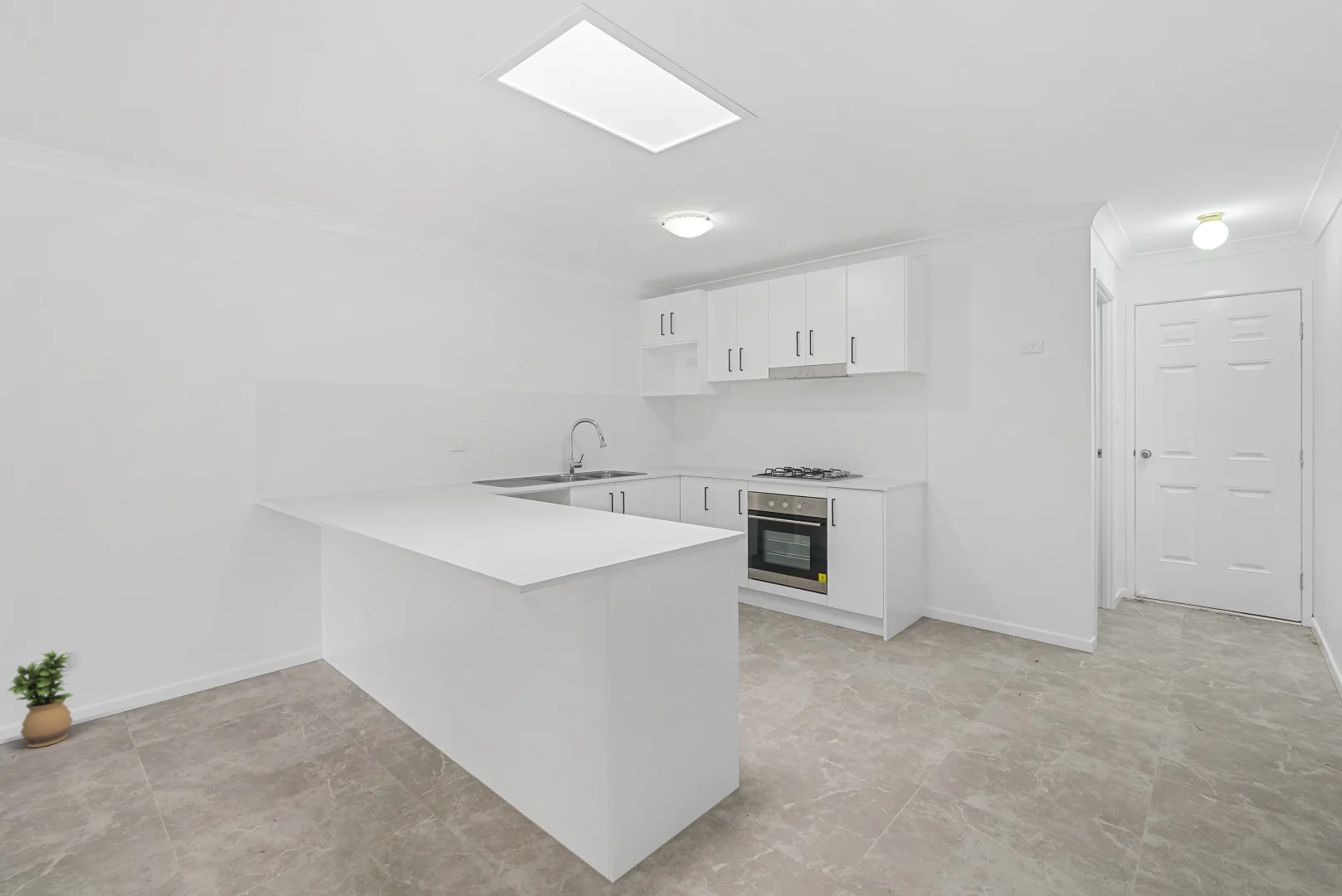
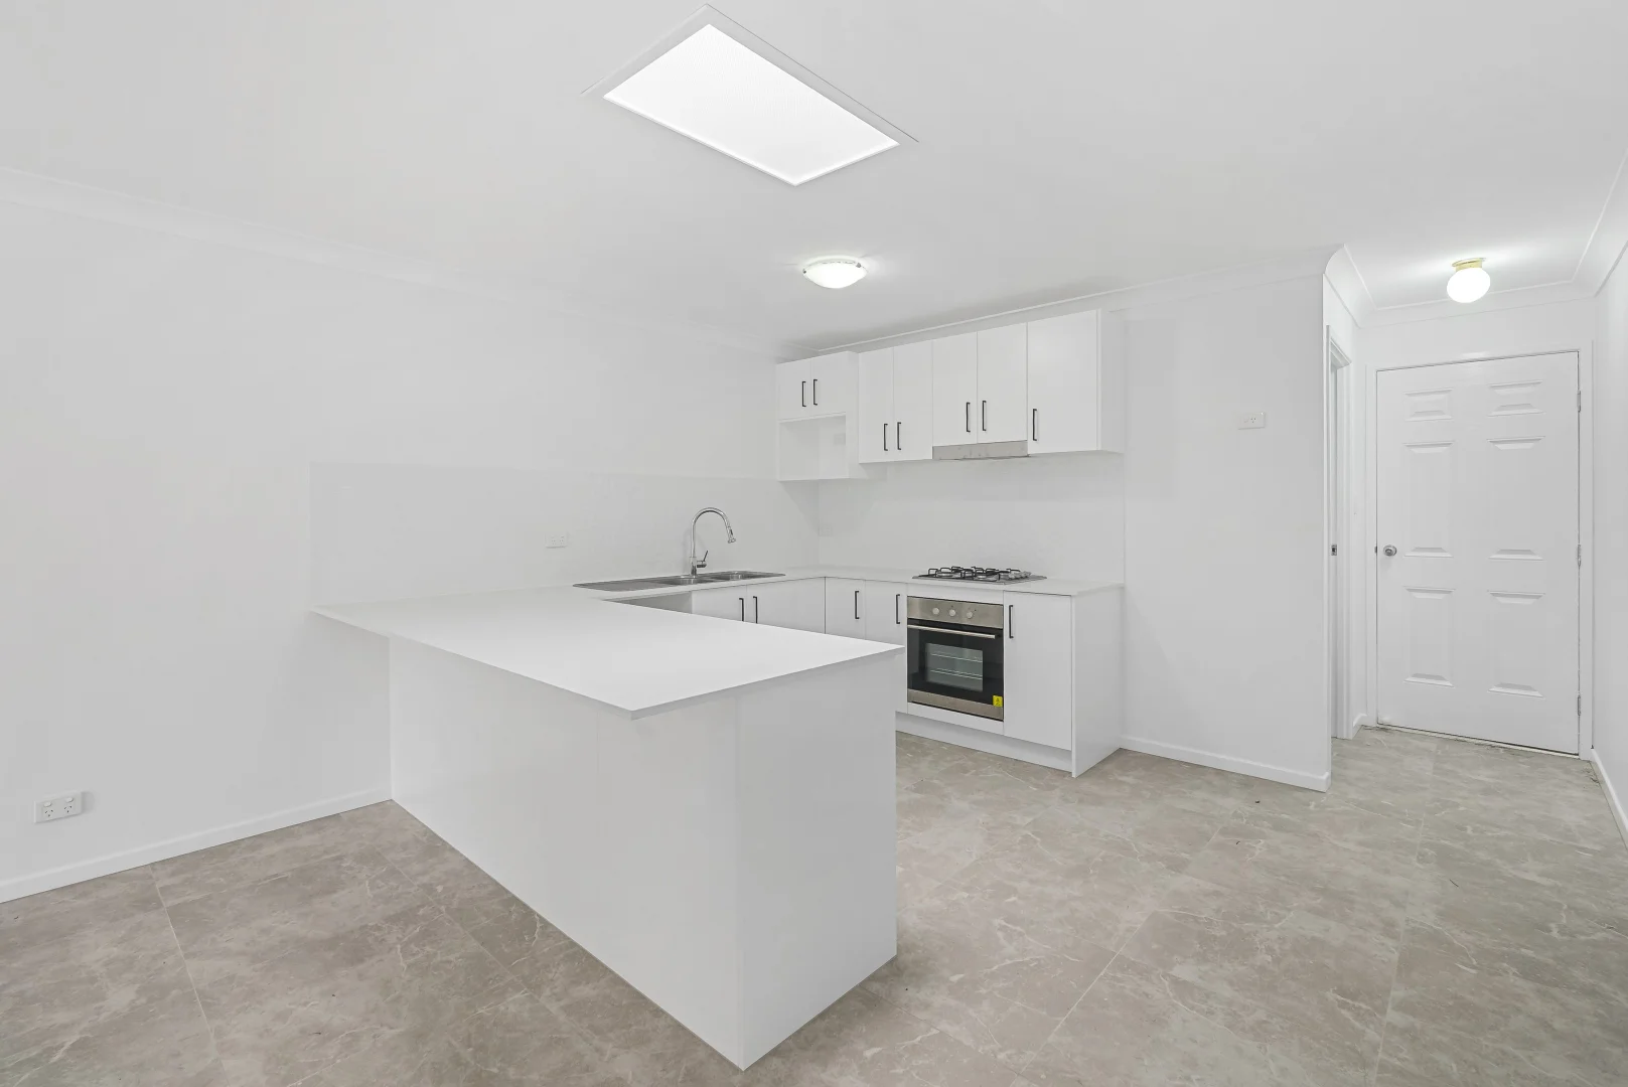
- potted plant (40, 697)
